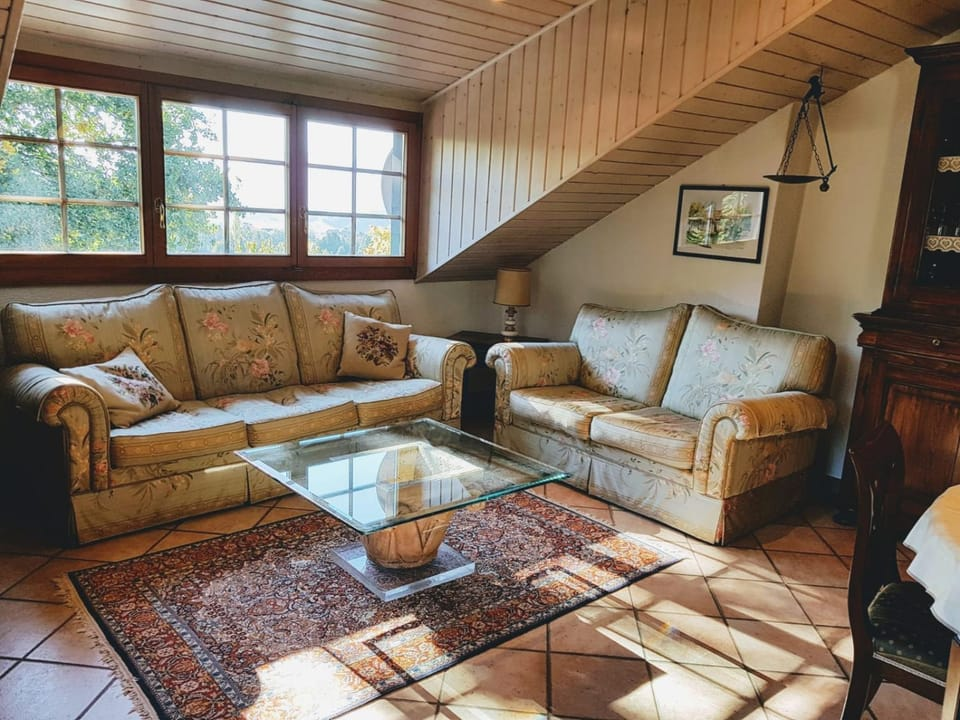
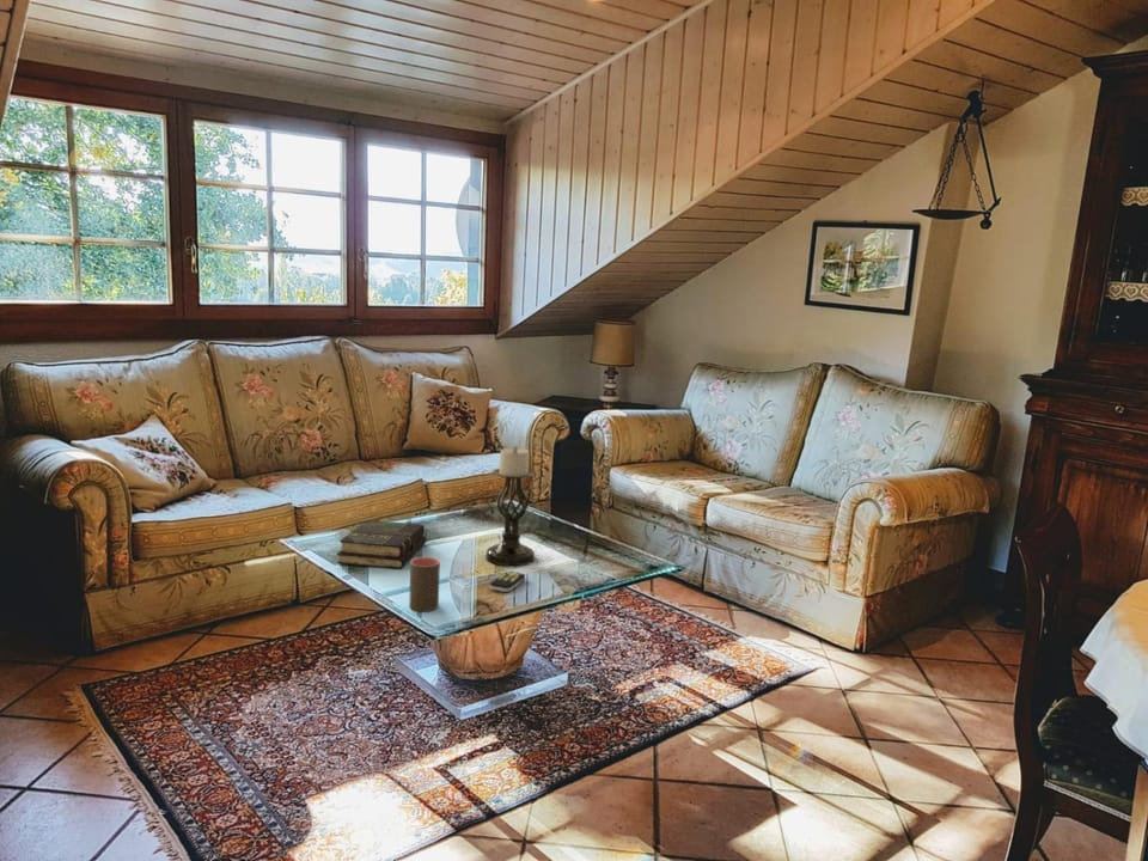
+ cup (425, 584)
+ remote control (507, 580)
+ book (383, 543)
+ candle holder (512, 502)
